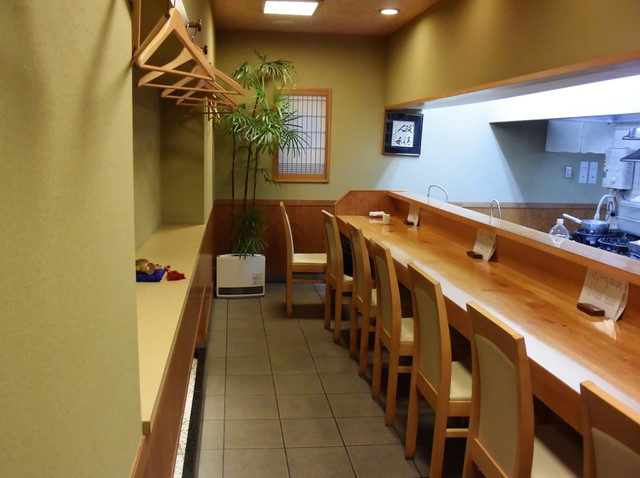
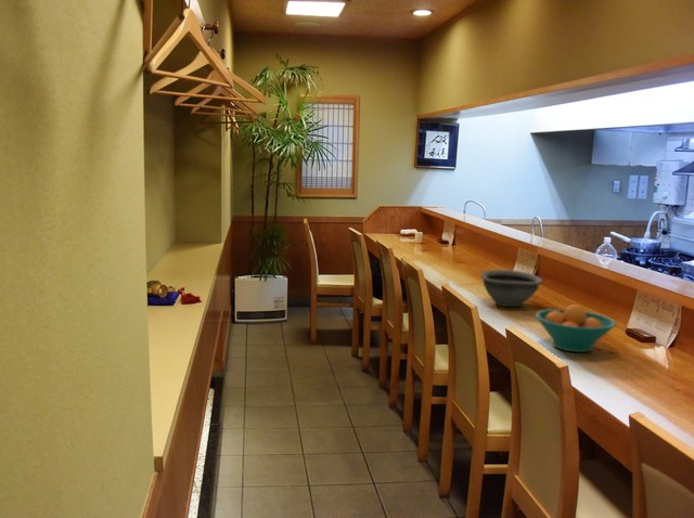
+ bowl (510, 289)
+ fruit bowl (574, 326)
